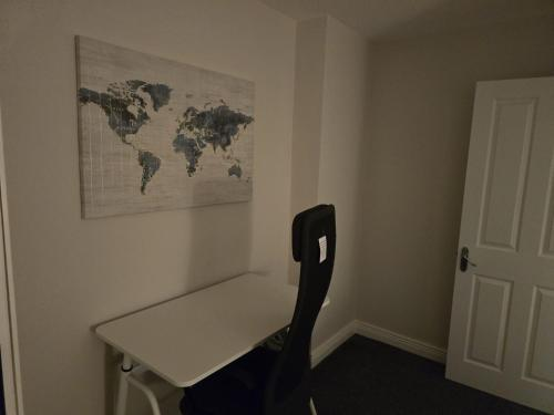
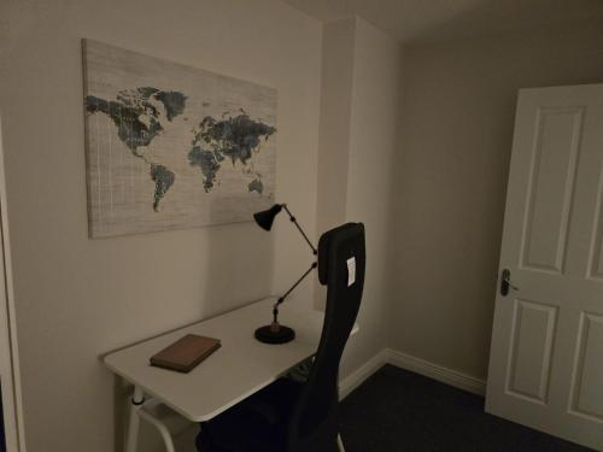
+ desk lamp (298, 281)
+ notebook (187, 351)
